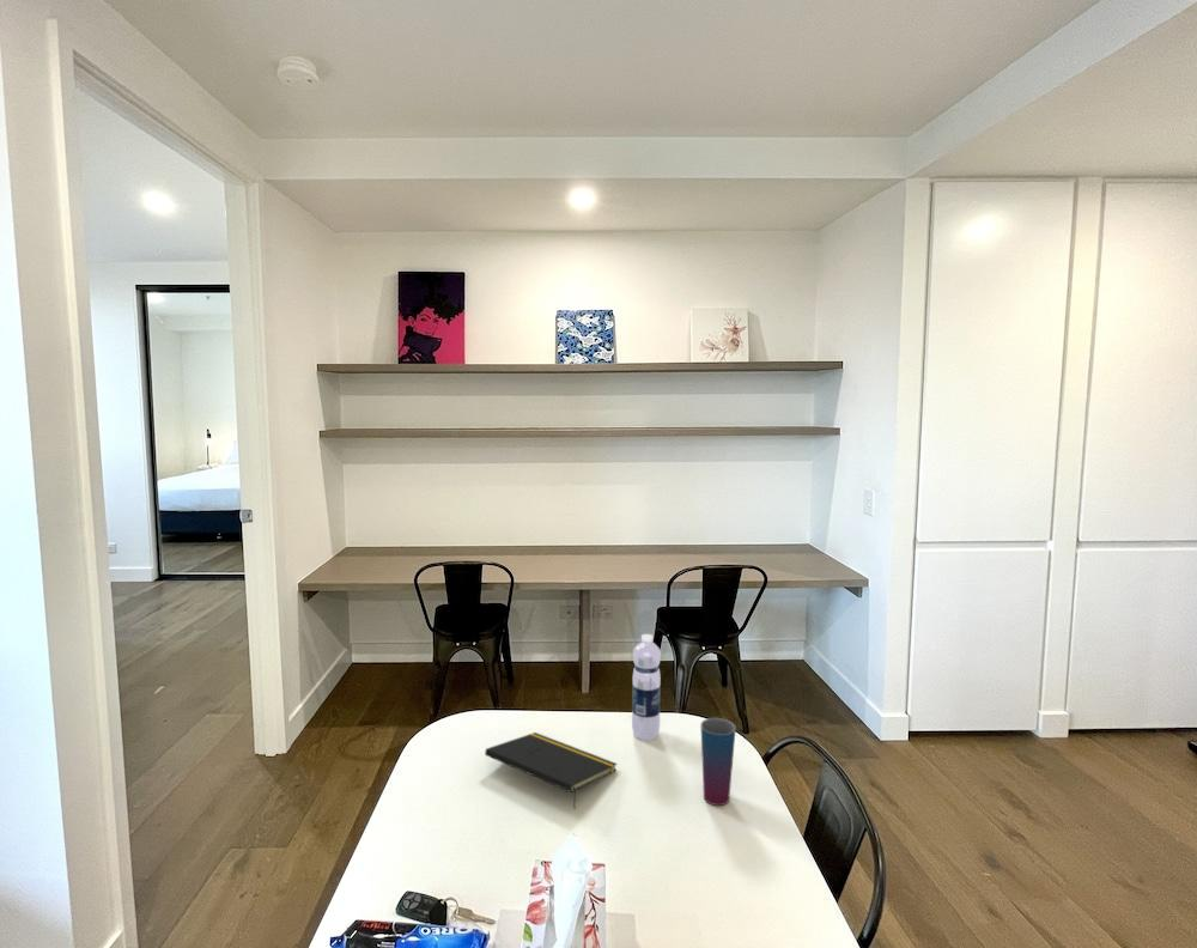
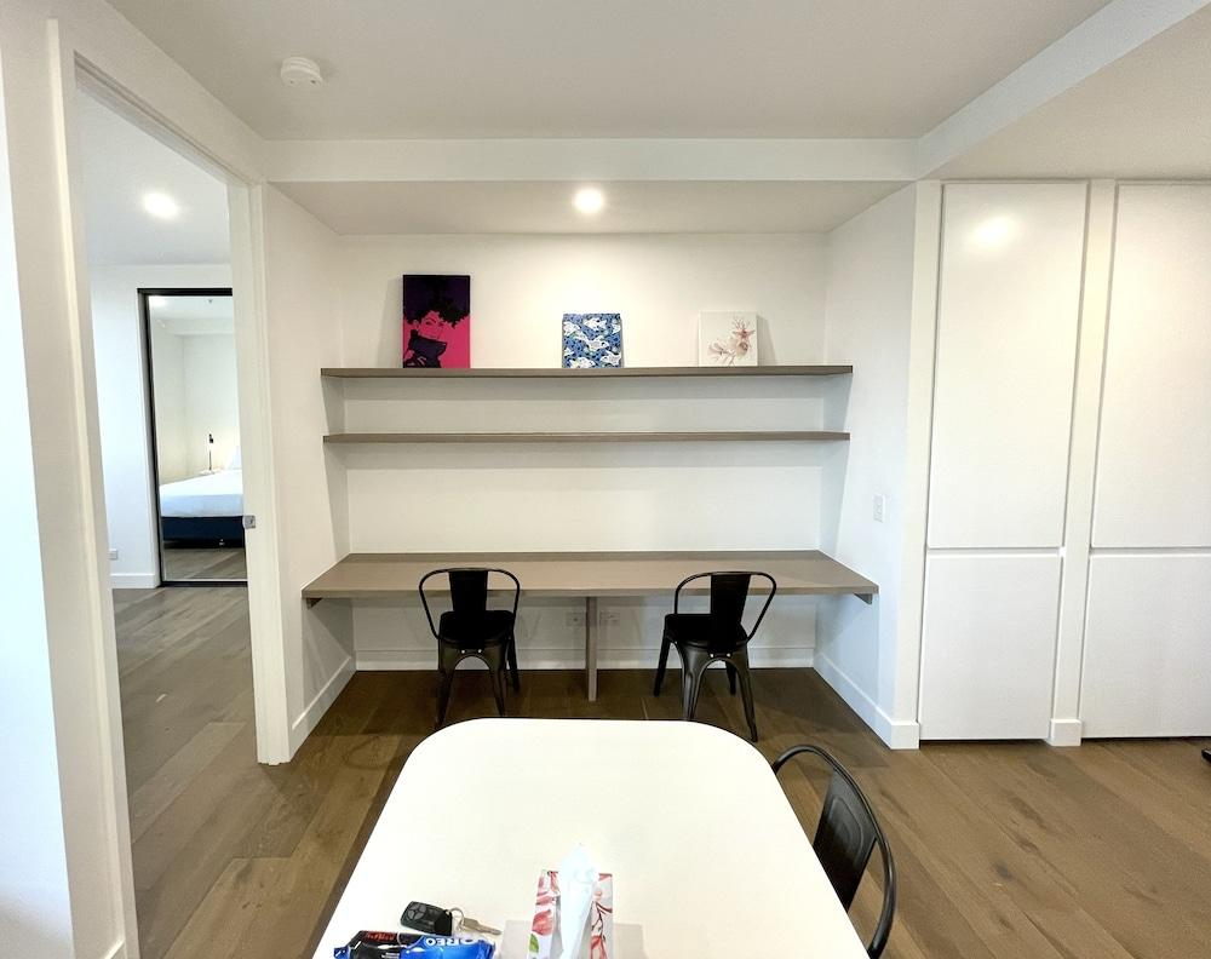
- water bottle (646, 685)
- notepad (551, 759)
- cup (717, 761)
